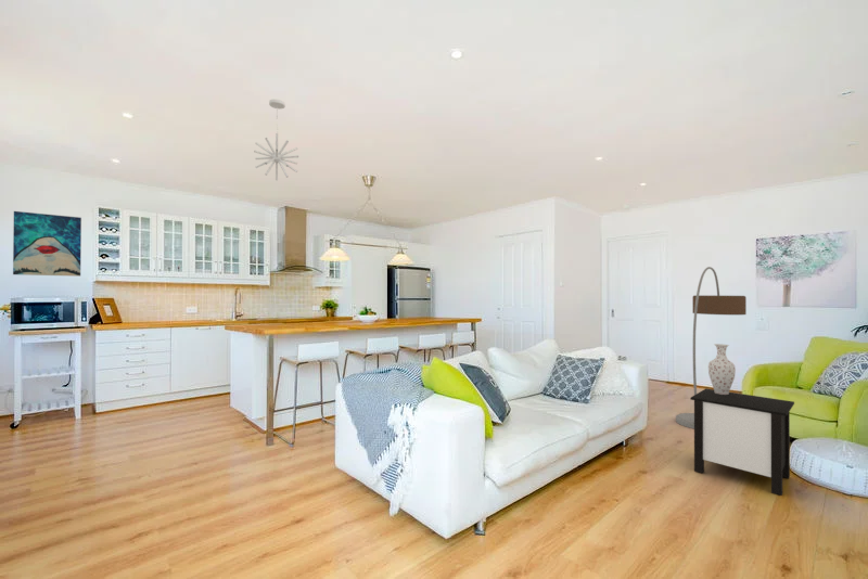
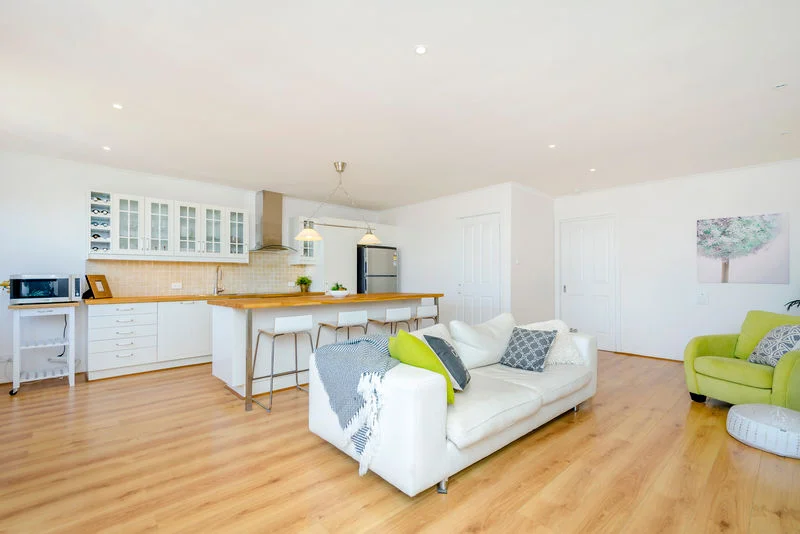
- wall art (48, 244)
- floor lamp (694, 339)
- pendant light (277, 140)
- nightstand (741, 436)
- vase (722, 369)
